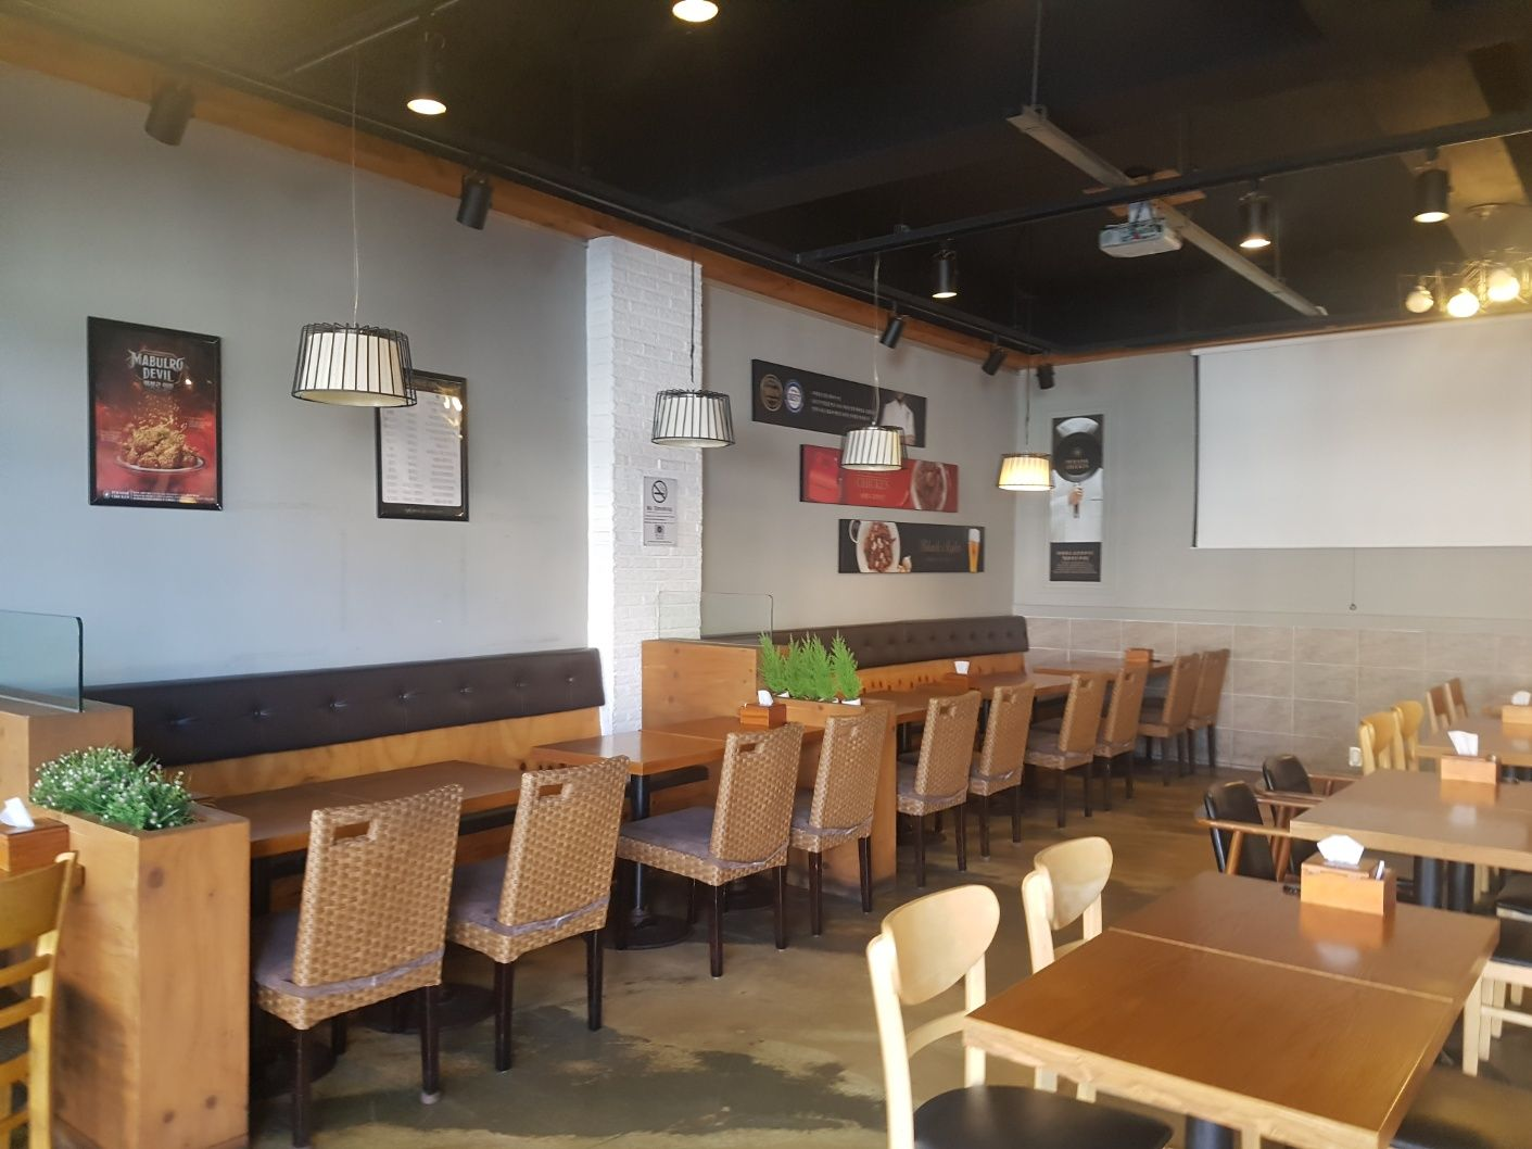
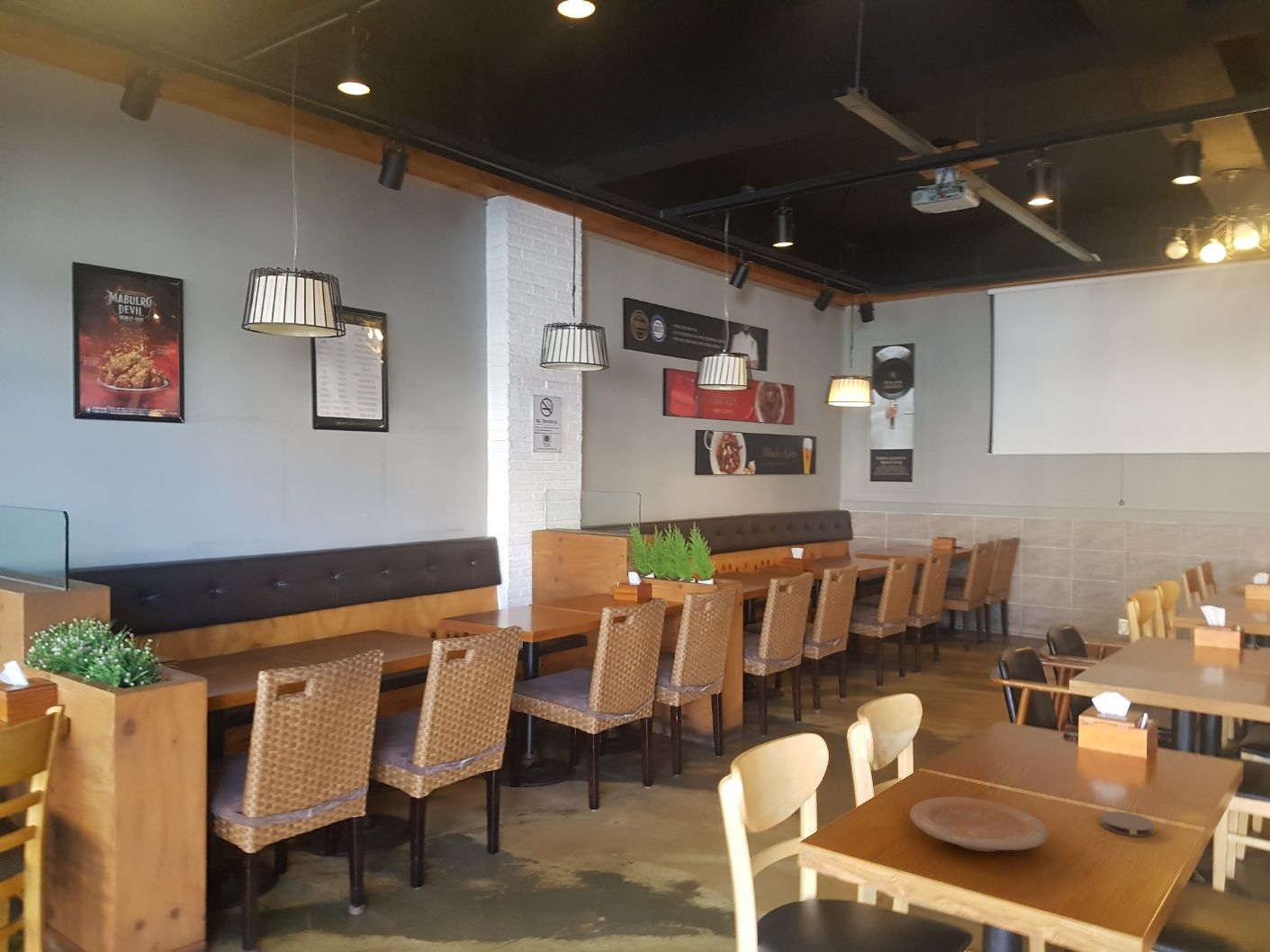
+ coaster (1127, 823)
+ plate (977, 830)
